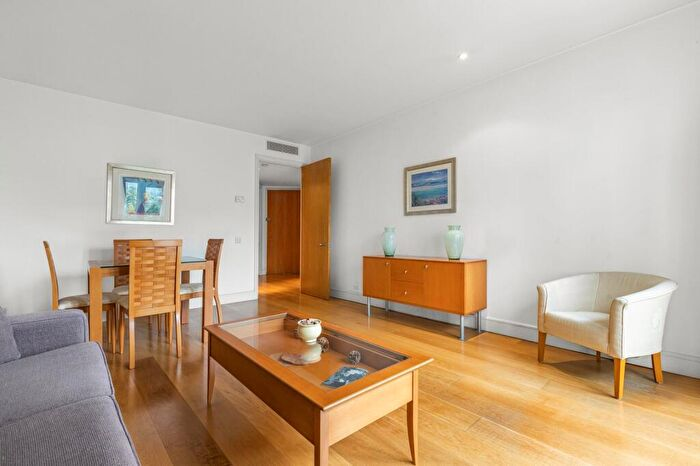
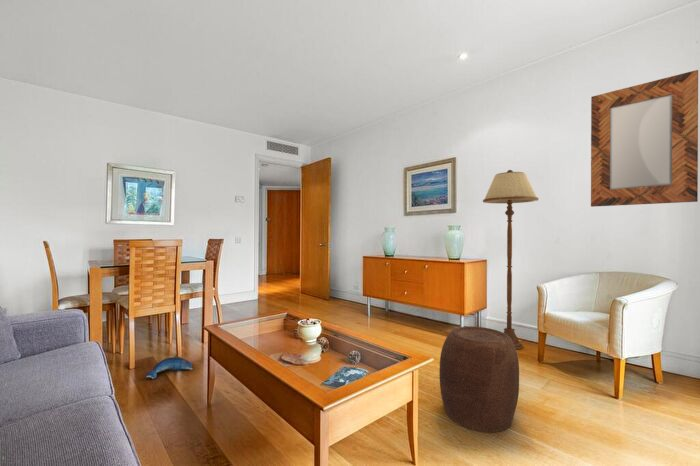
+ floor lamp (509, 257)
+ plush toy (170, 365)
+ stool (477, 373)
+ home mirror (639, 144)
